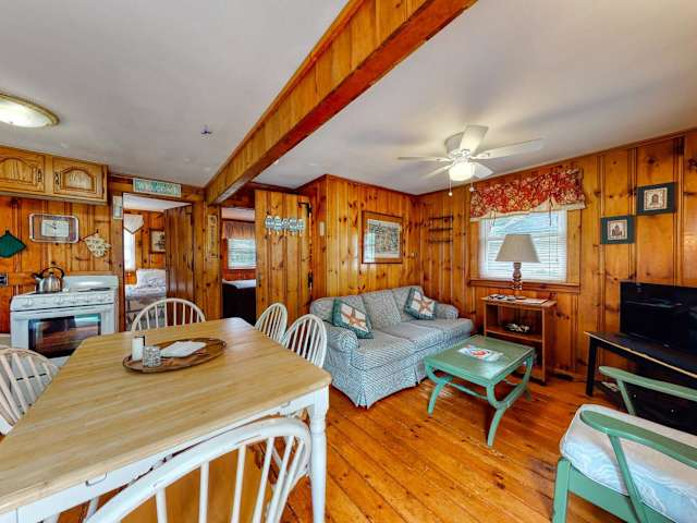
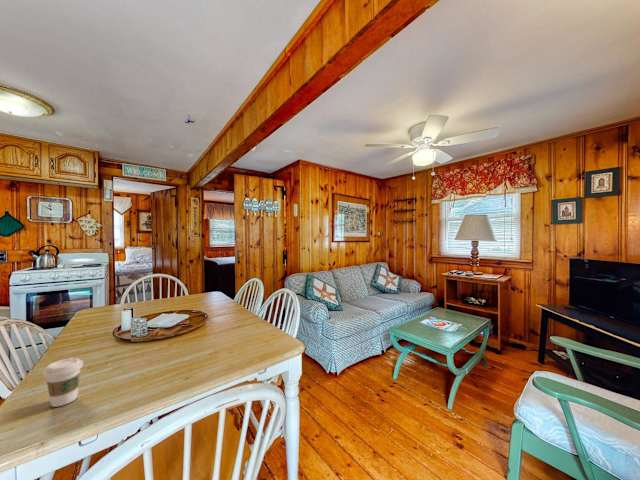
+ coffee cup (64, 381)
